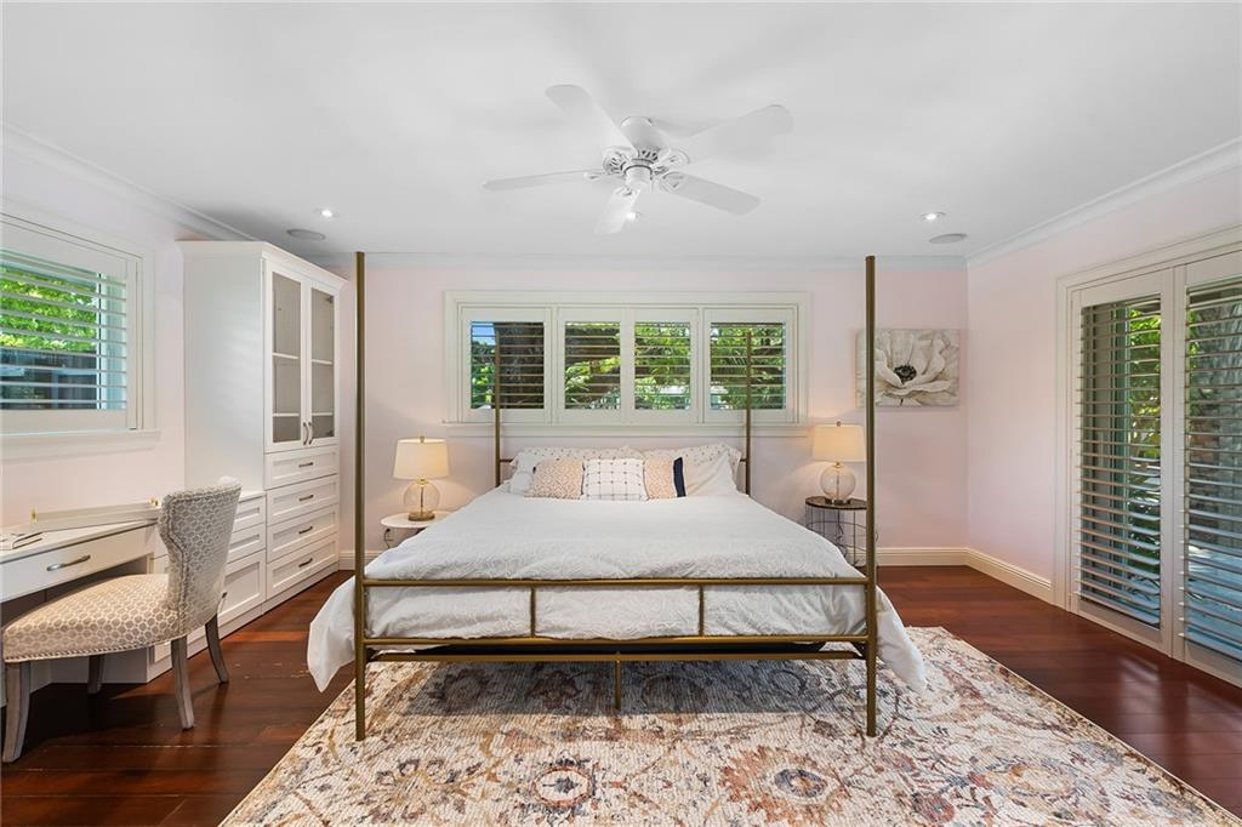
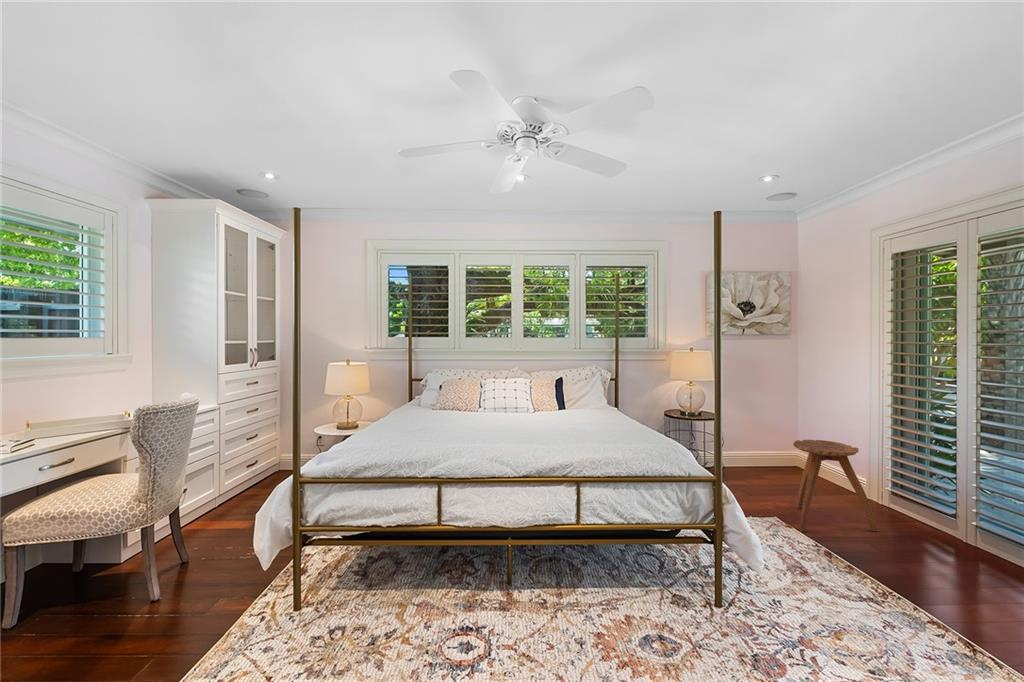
+ stool (815, 483)
